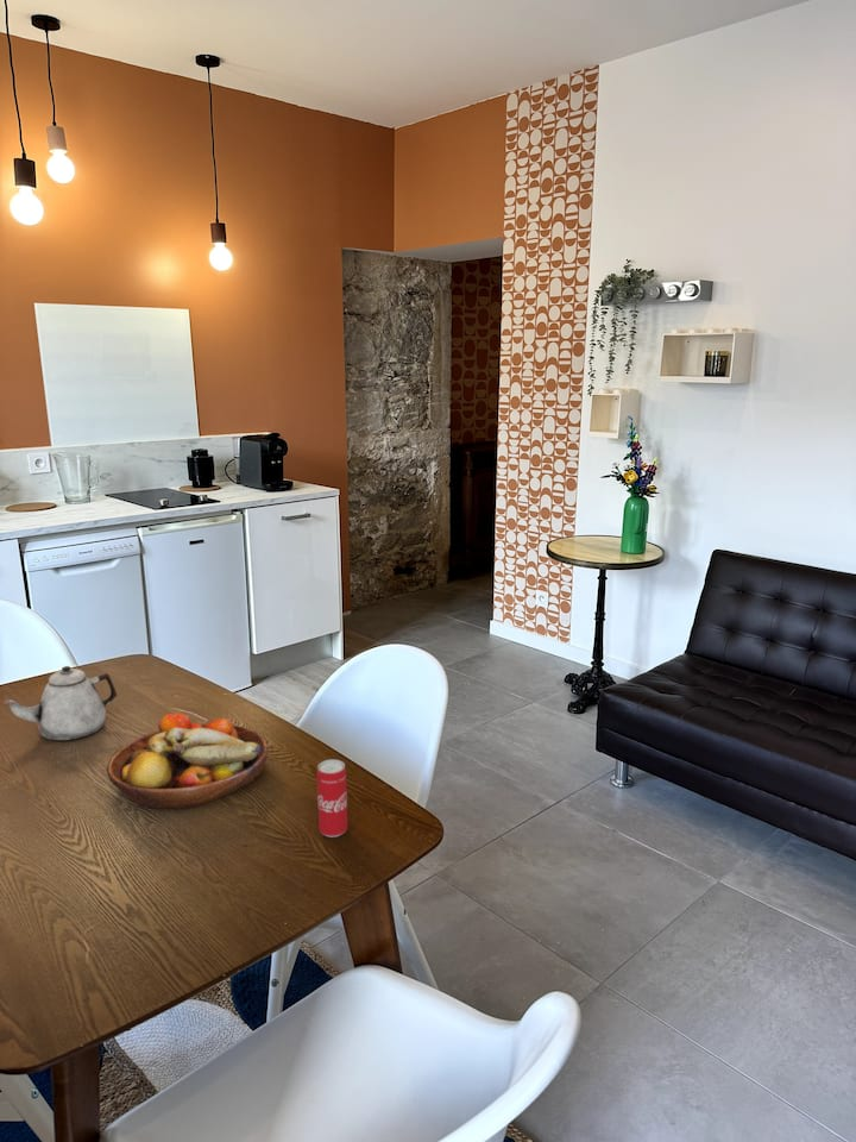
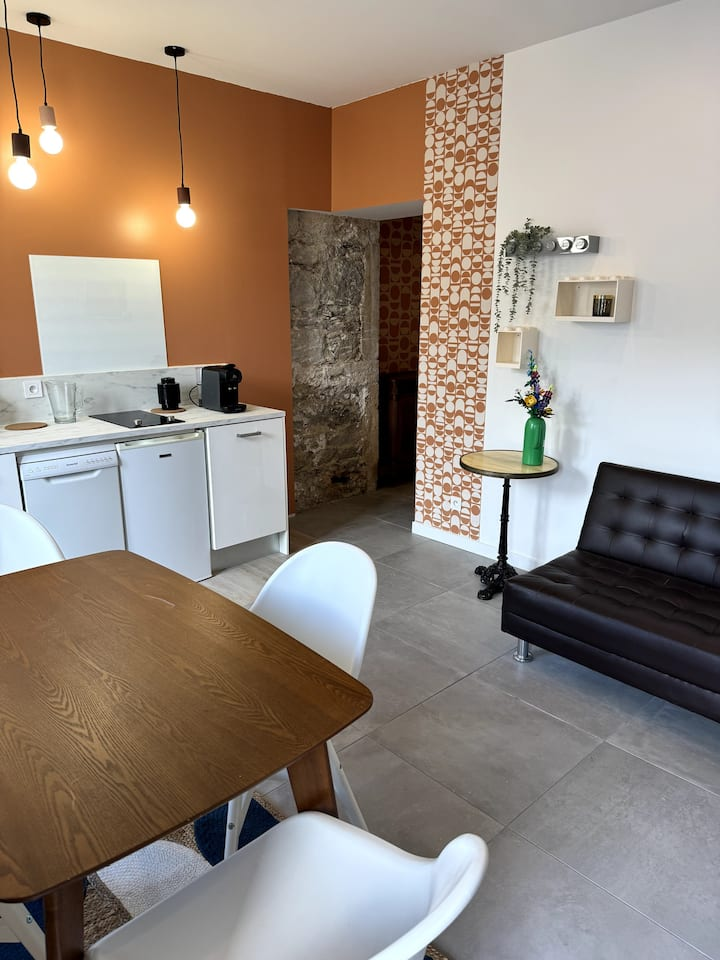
- teapot (62, 699)
- beverage can (332, 798)
- fruit bowl (190, 748)
